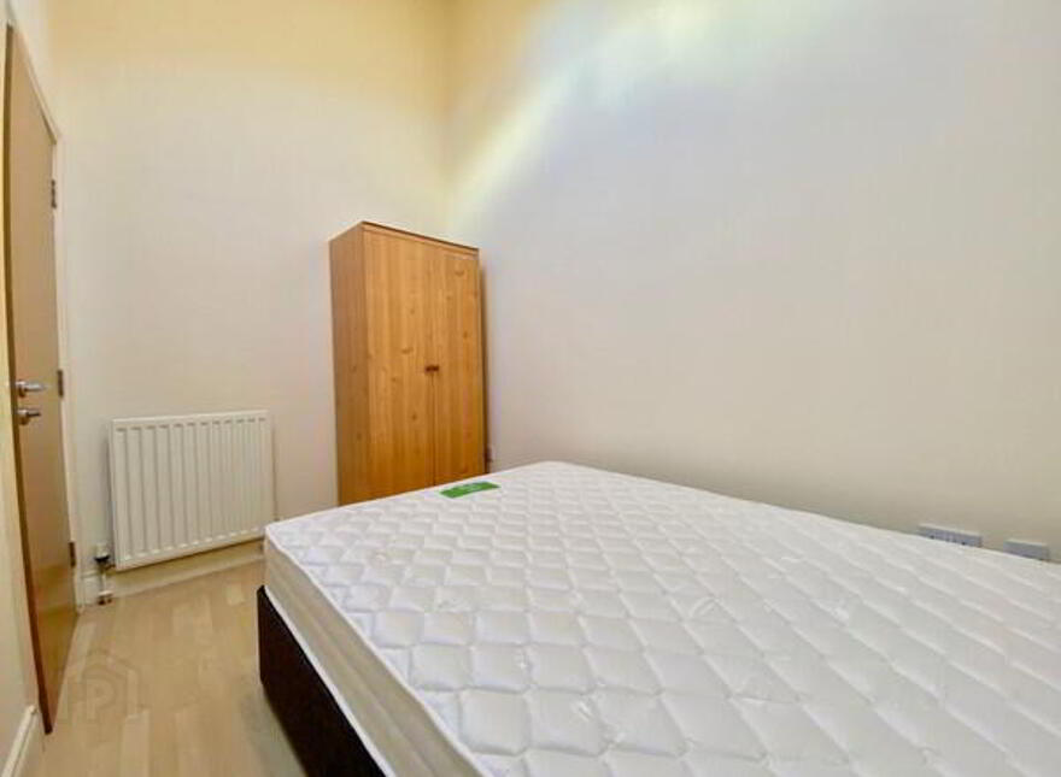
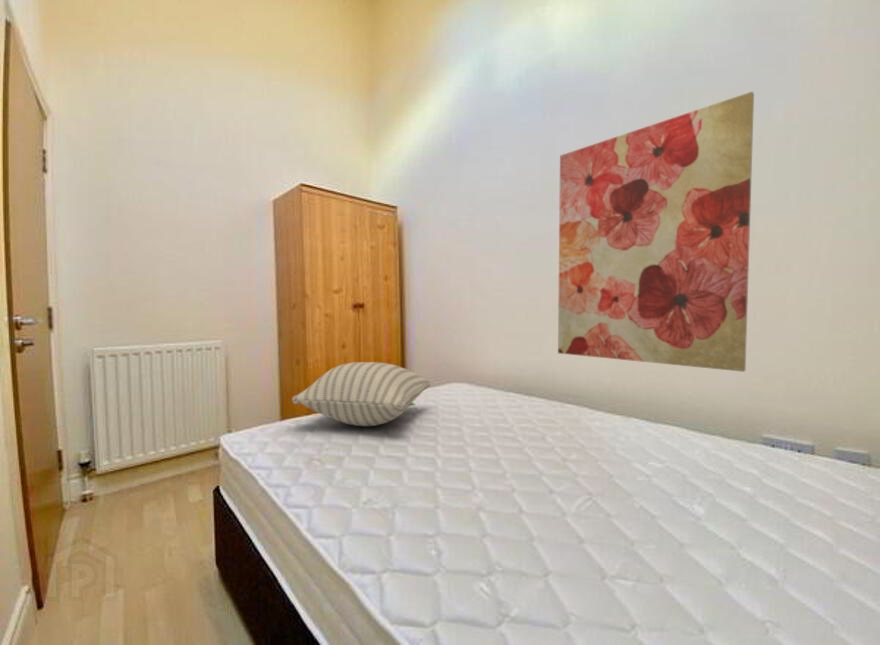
+ pillow (368, 391)
+ wall art (638, 246)
